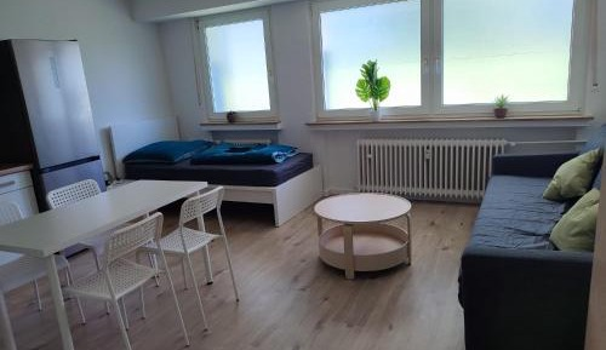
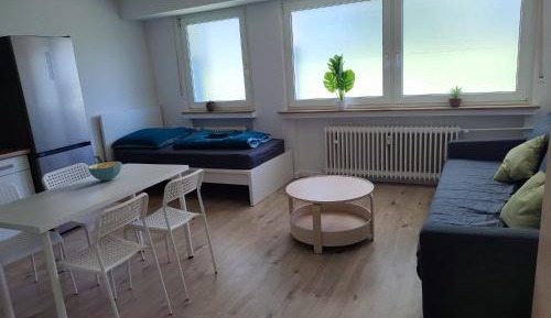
+ cereal bowl (106, 172)
